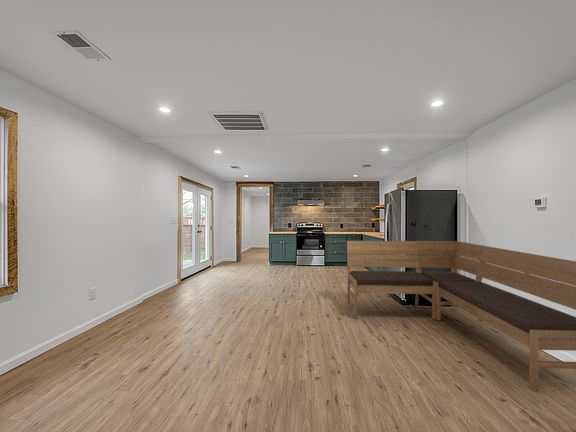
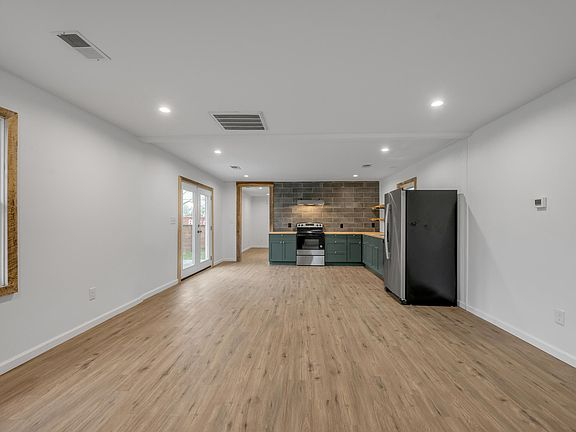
- bench (436, 291)
